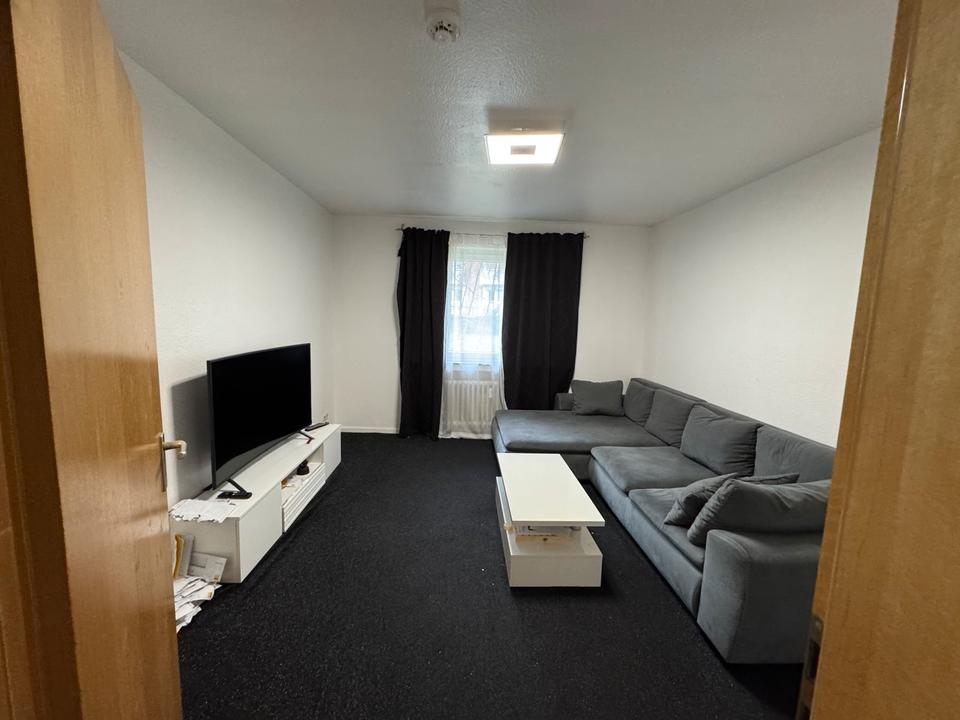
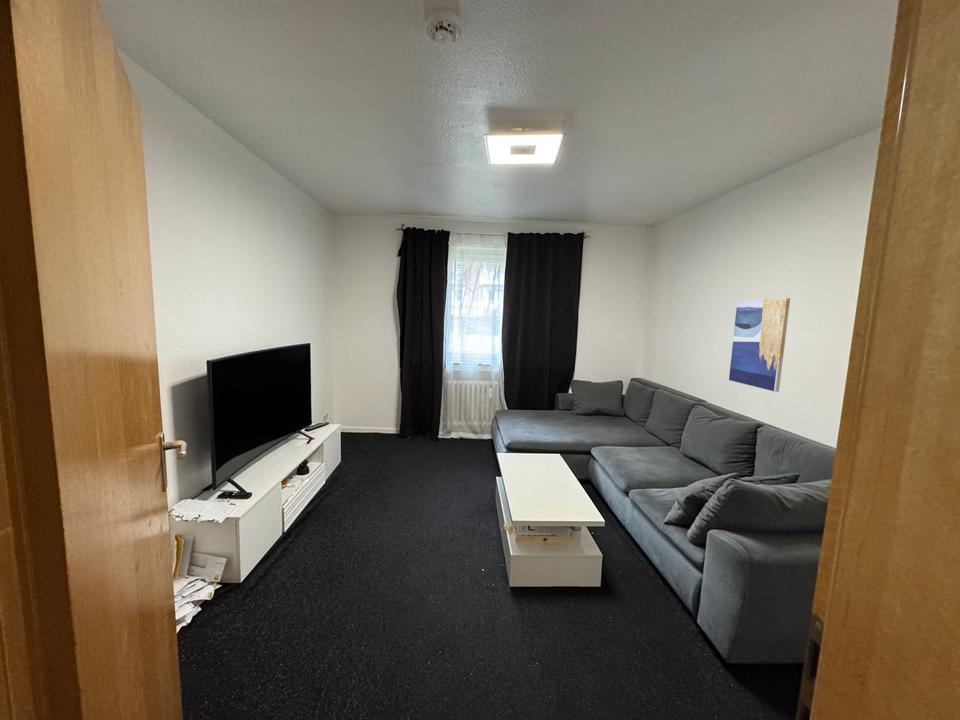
+ wall art (756, 343)
